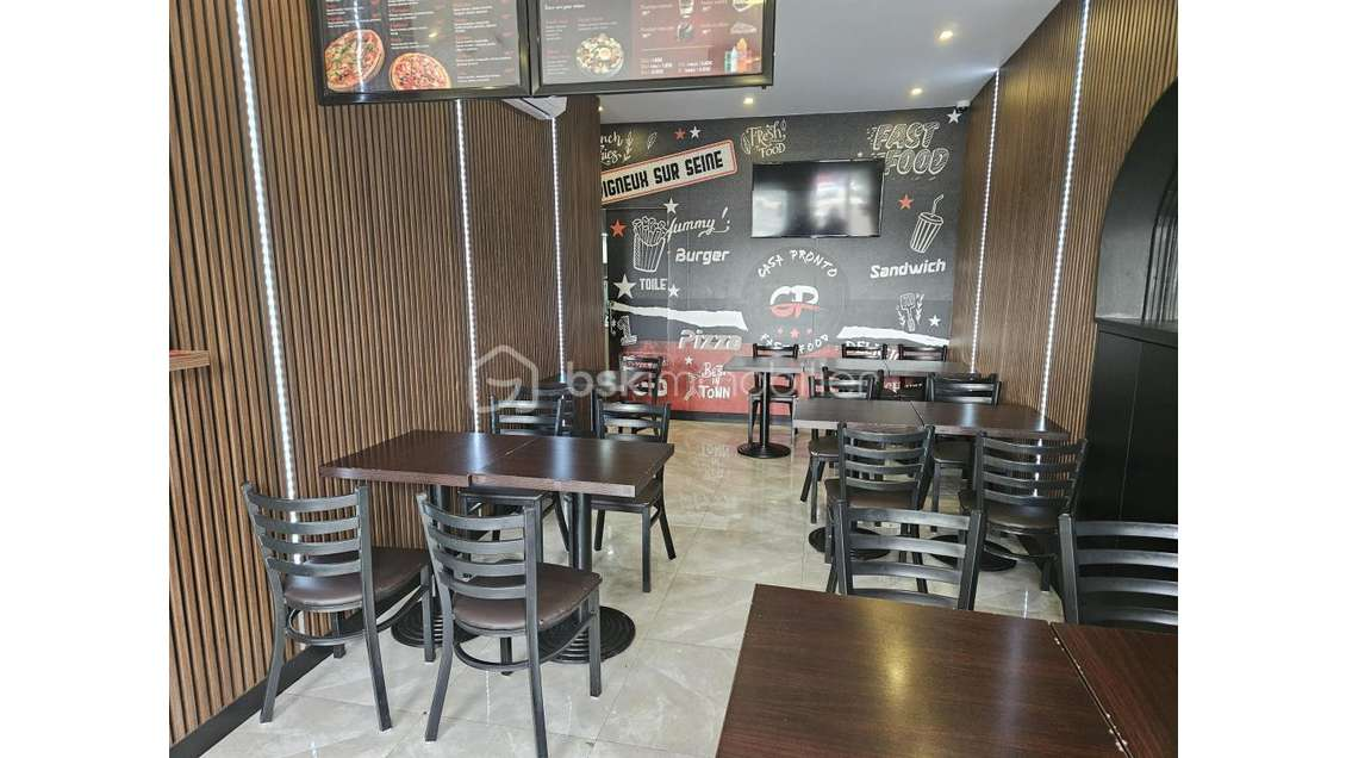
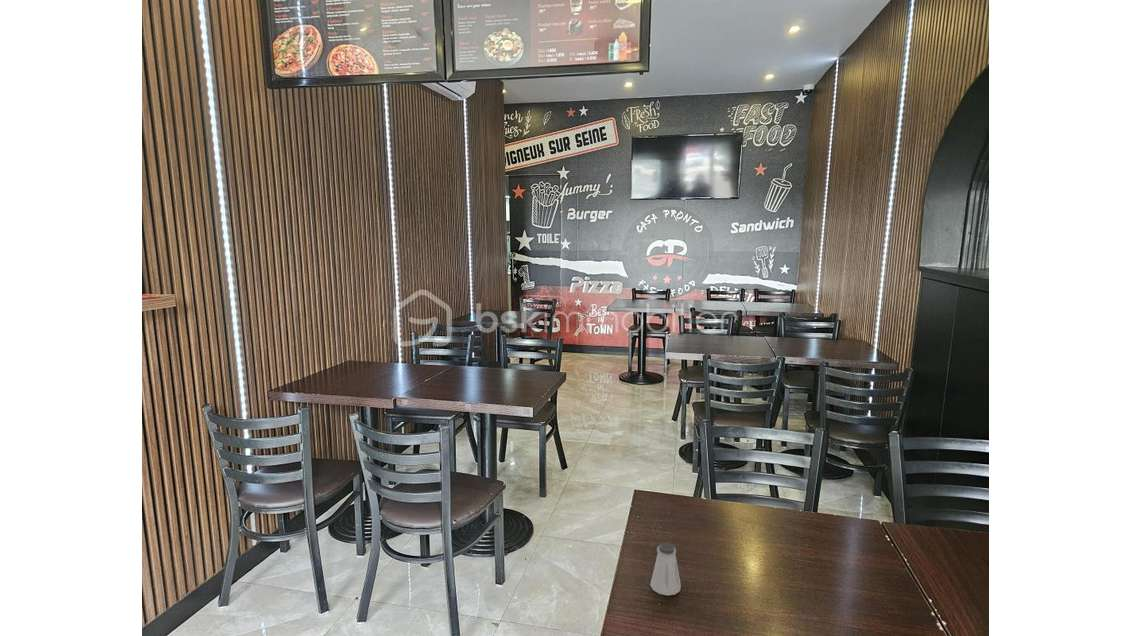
+ saltshaker (666, 566)
